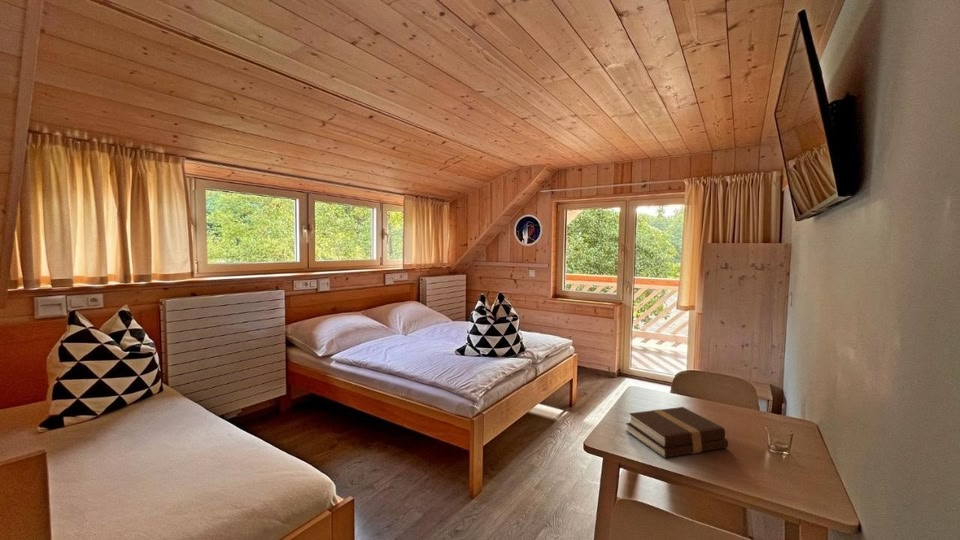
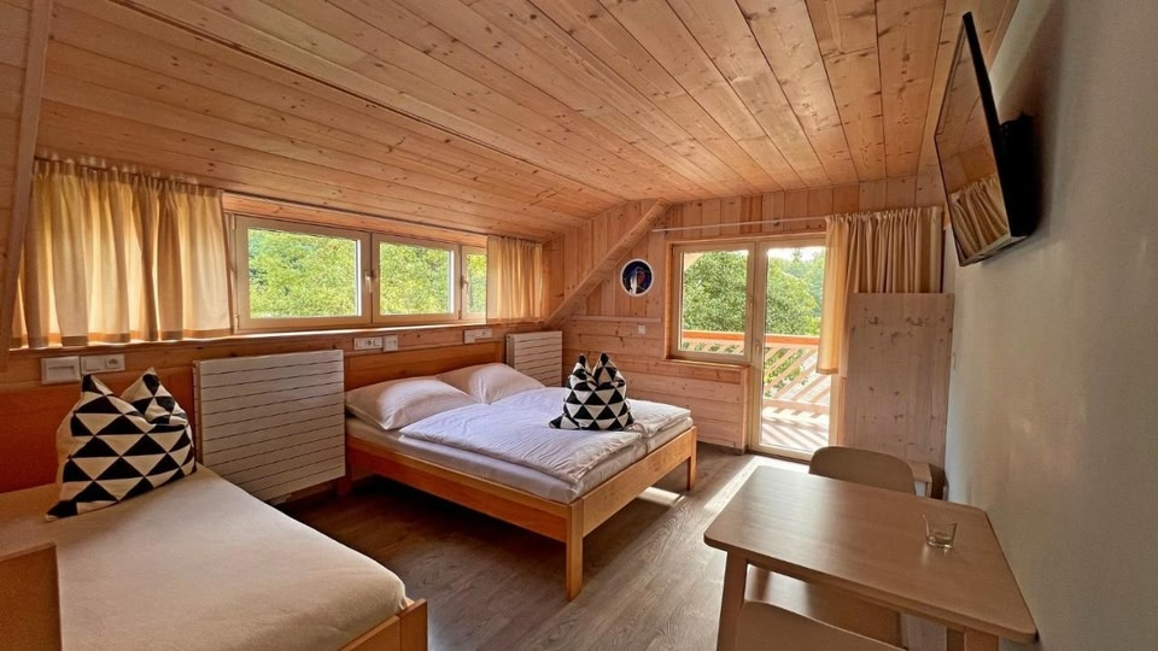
- book (674, 429)
